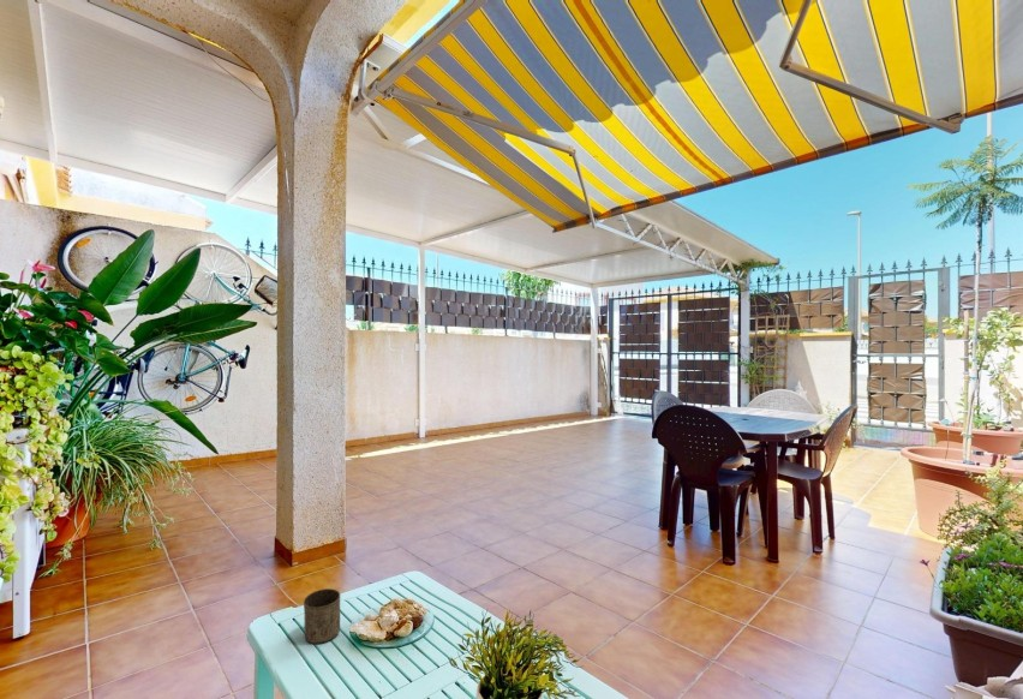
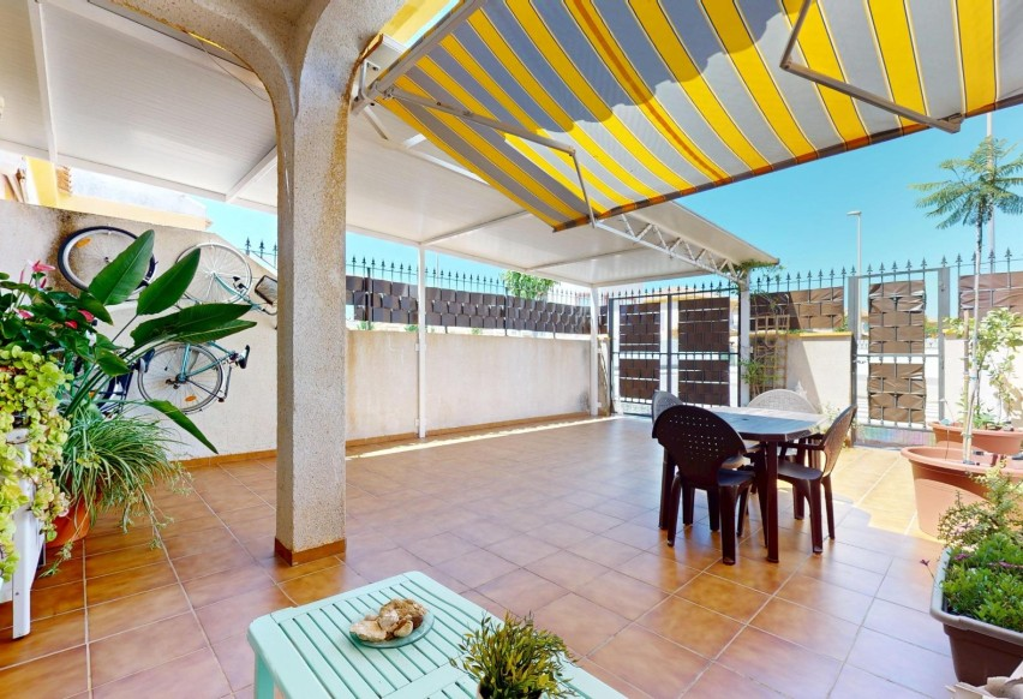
- cup (322, 616)
